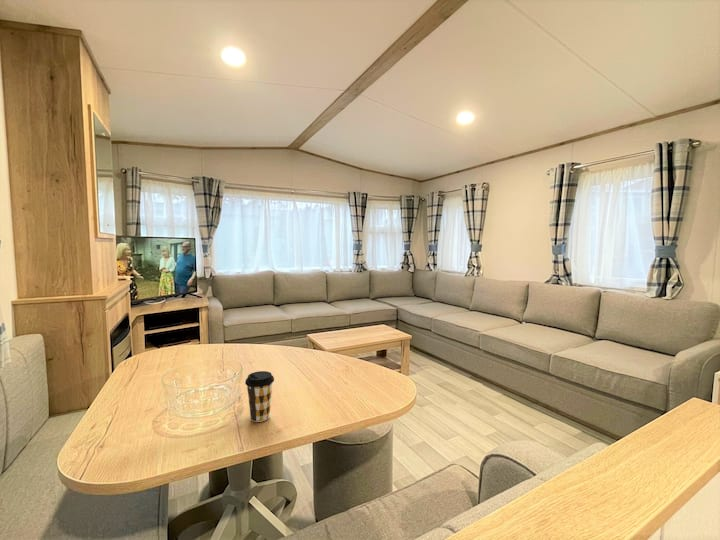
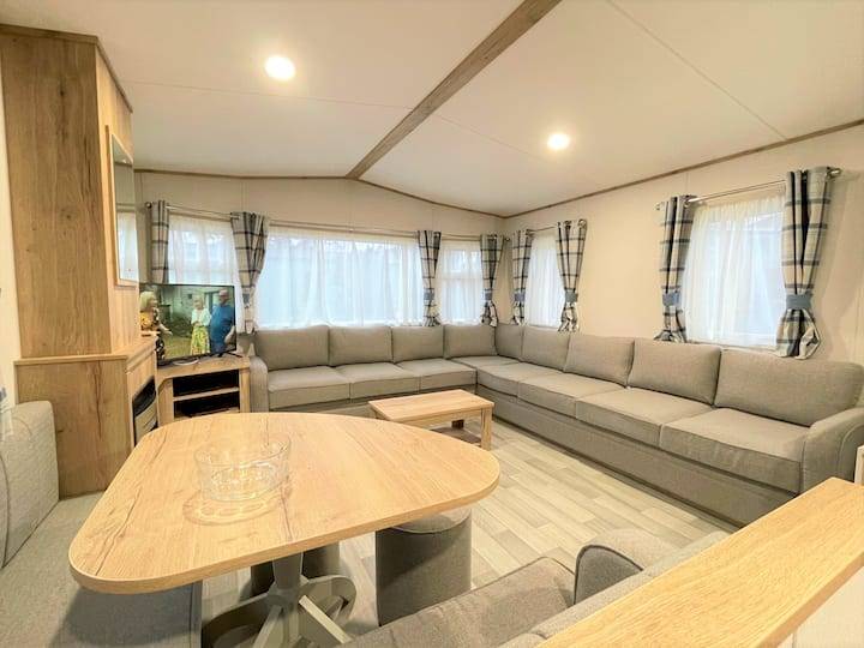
- coffee cup (260, 396)
